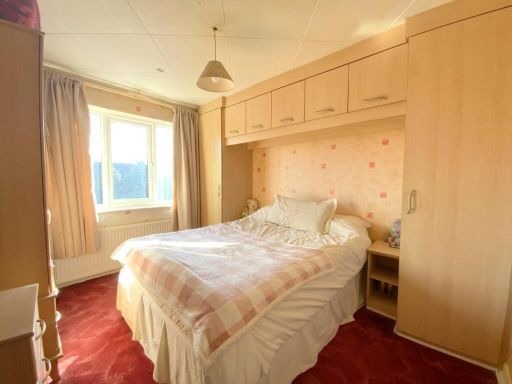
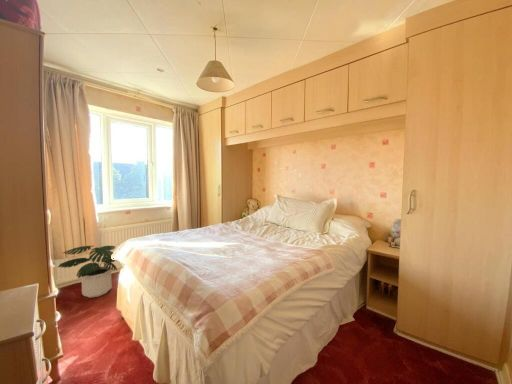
+ potted plant (98, 269)
